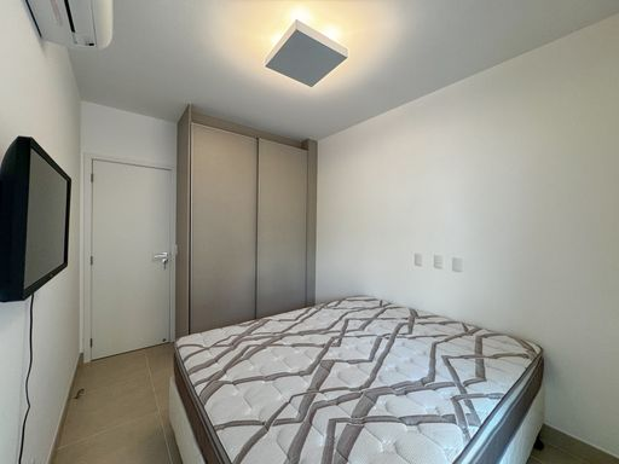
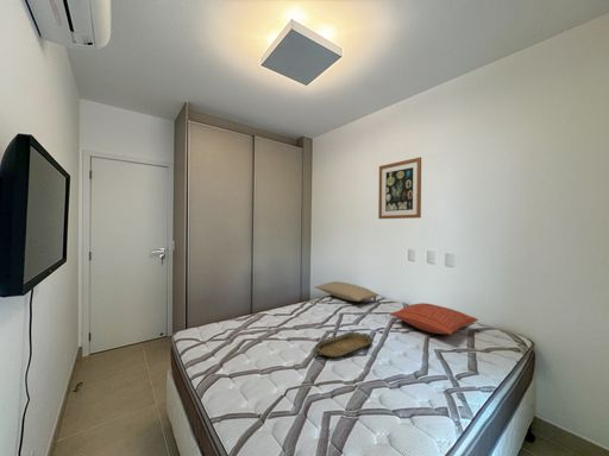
+ pillow (345, 291)
+ wall art (398, 190)
+ serving tray (344, 344)
+ pillow (432, 317)
